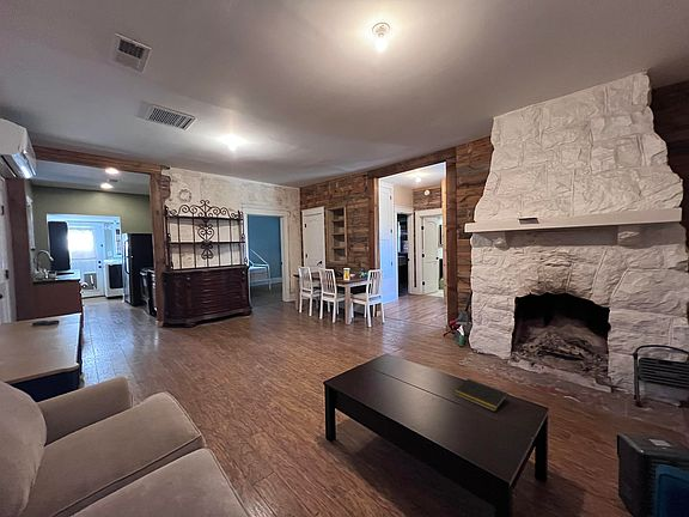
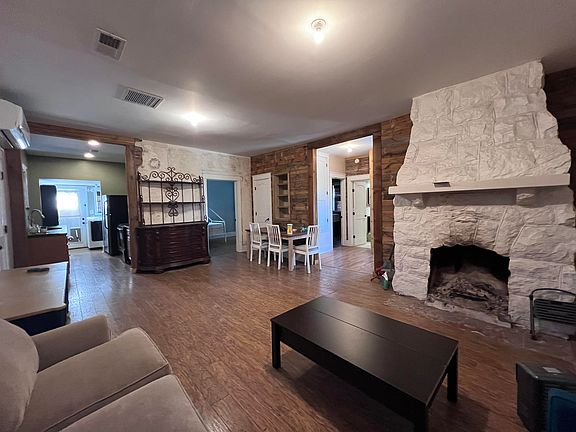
- notepad (480, 393)
